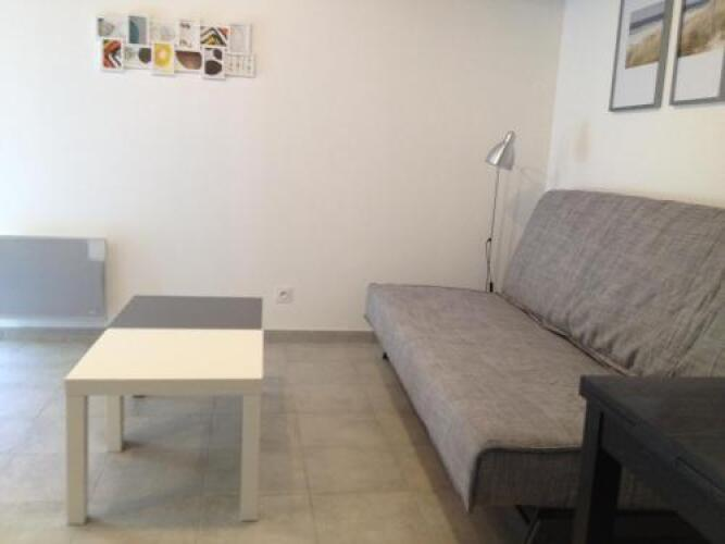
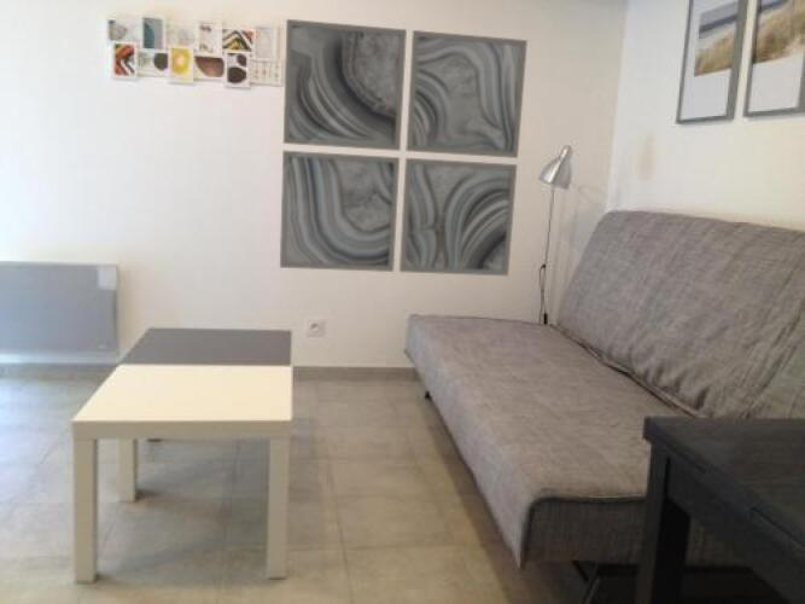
+ wall art (399, 150)
